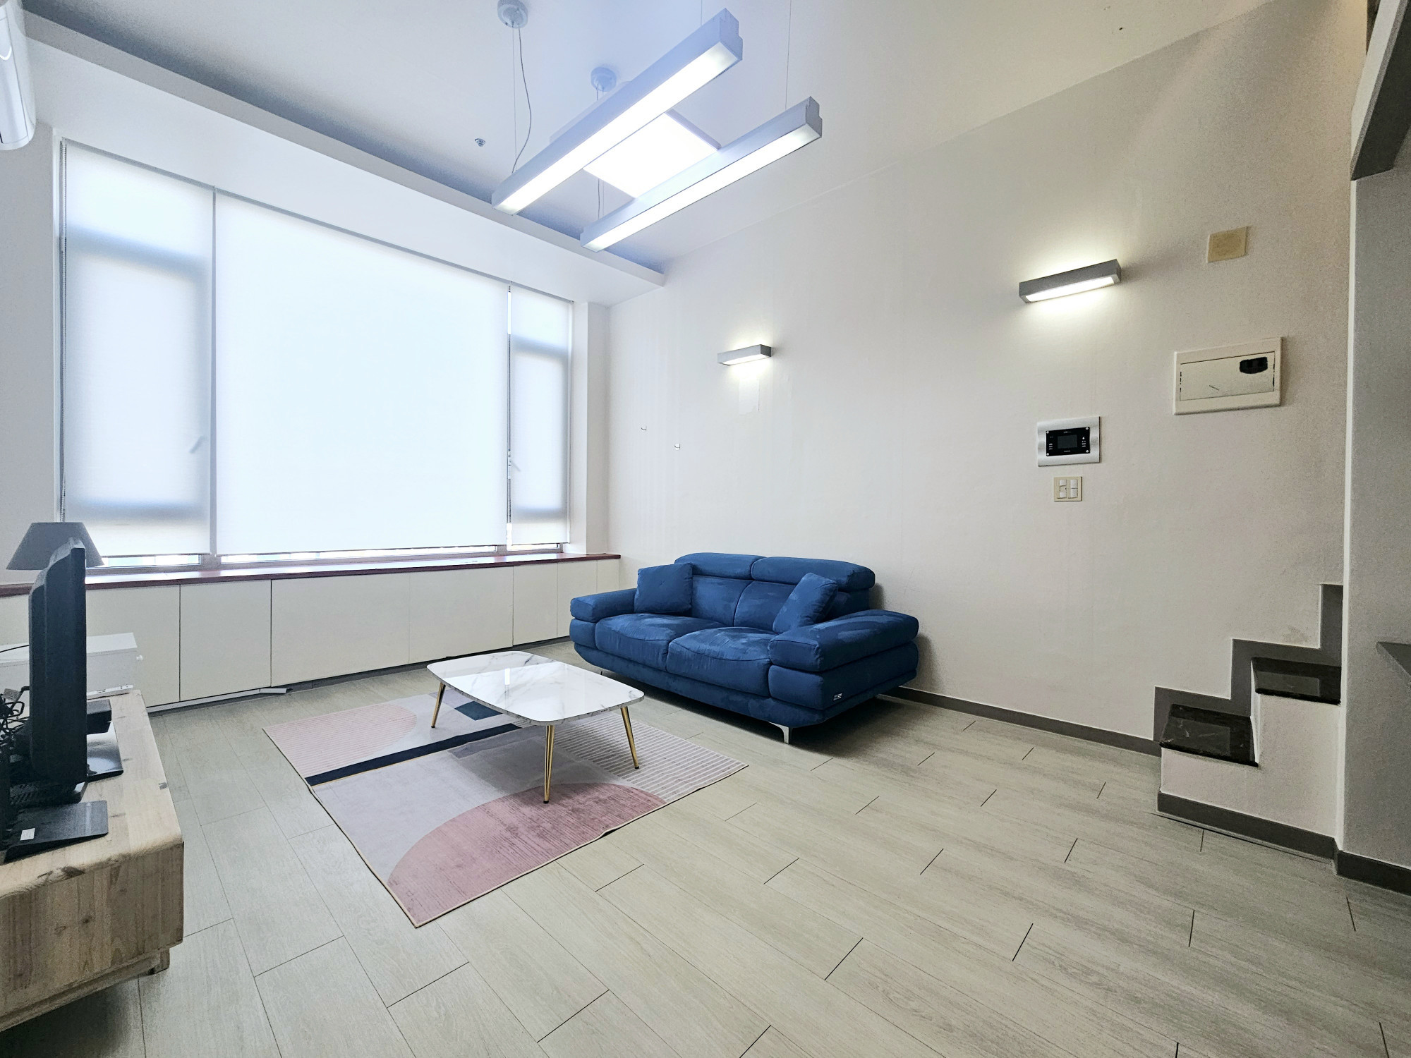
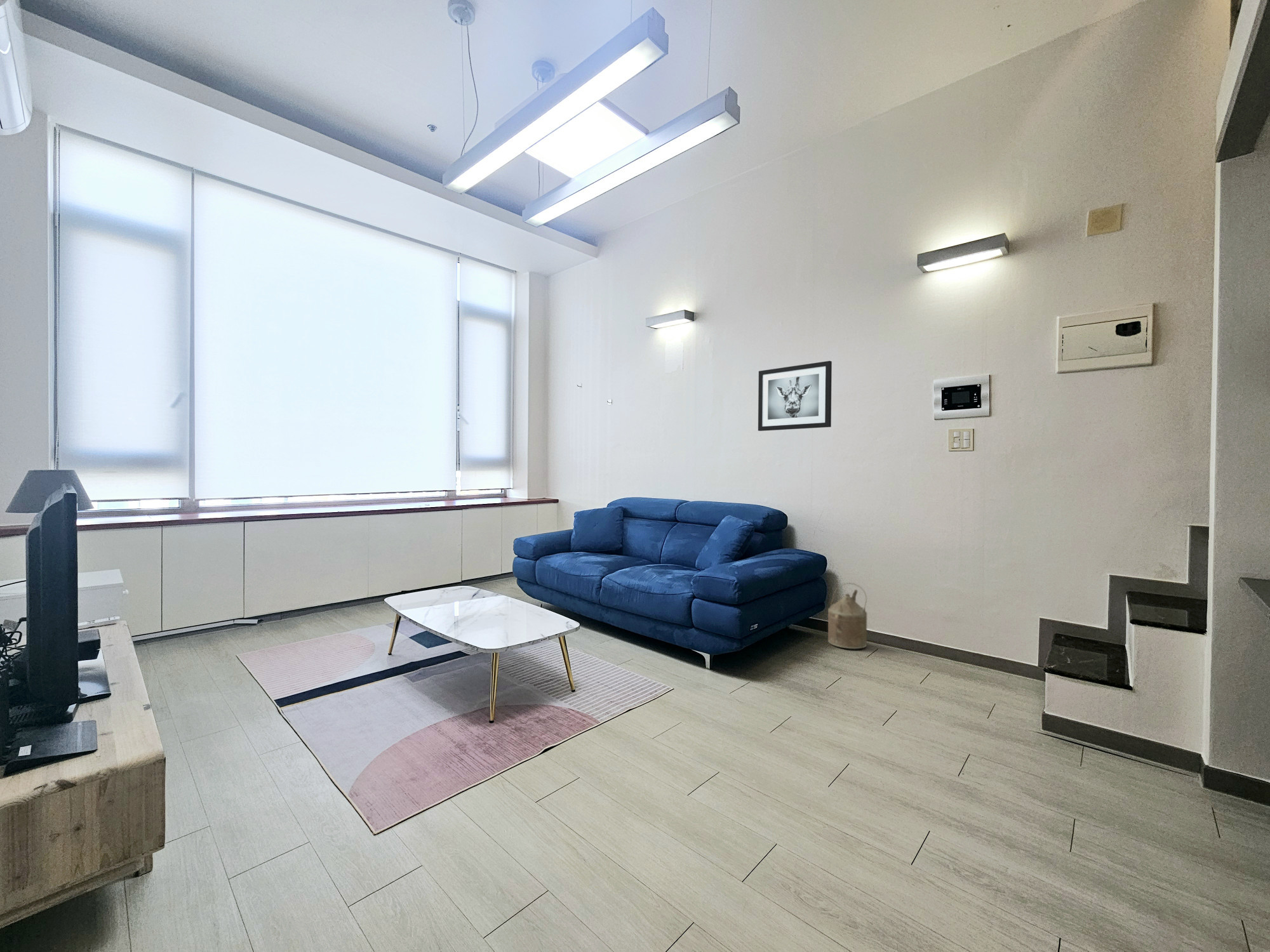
+ wall art (793, 397)
+ watering can (846, 614)
